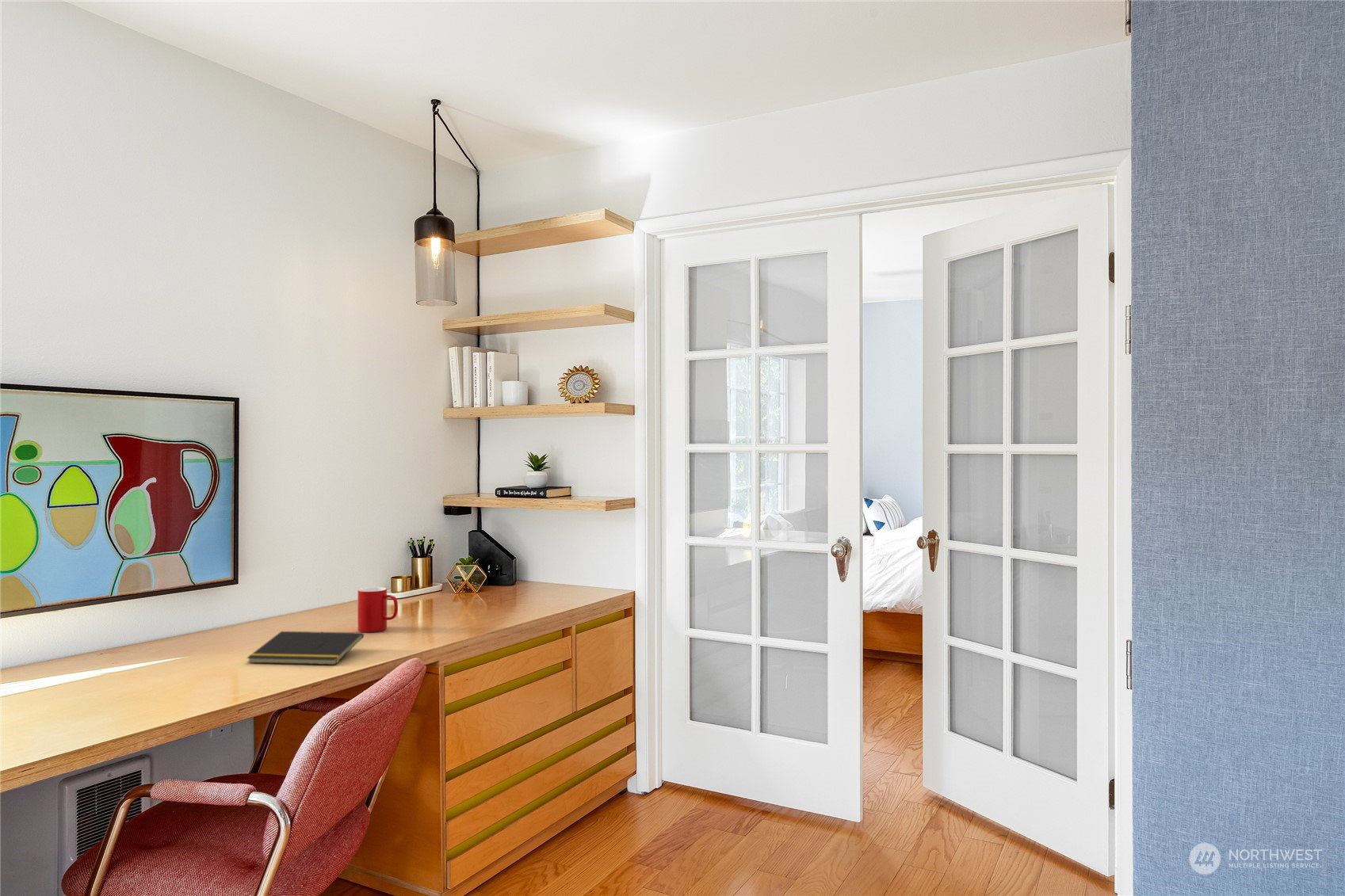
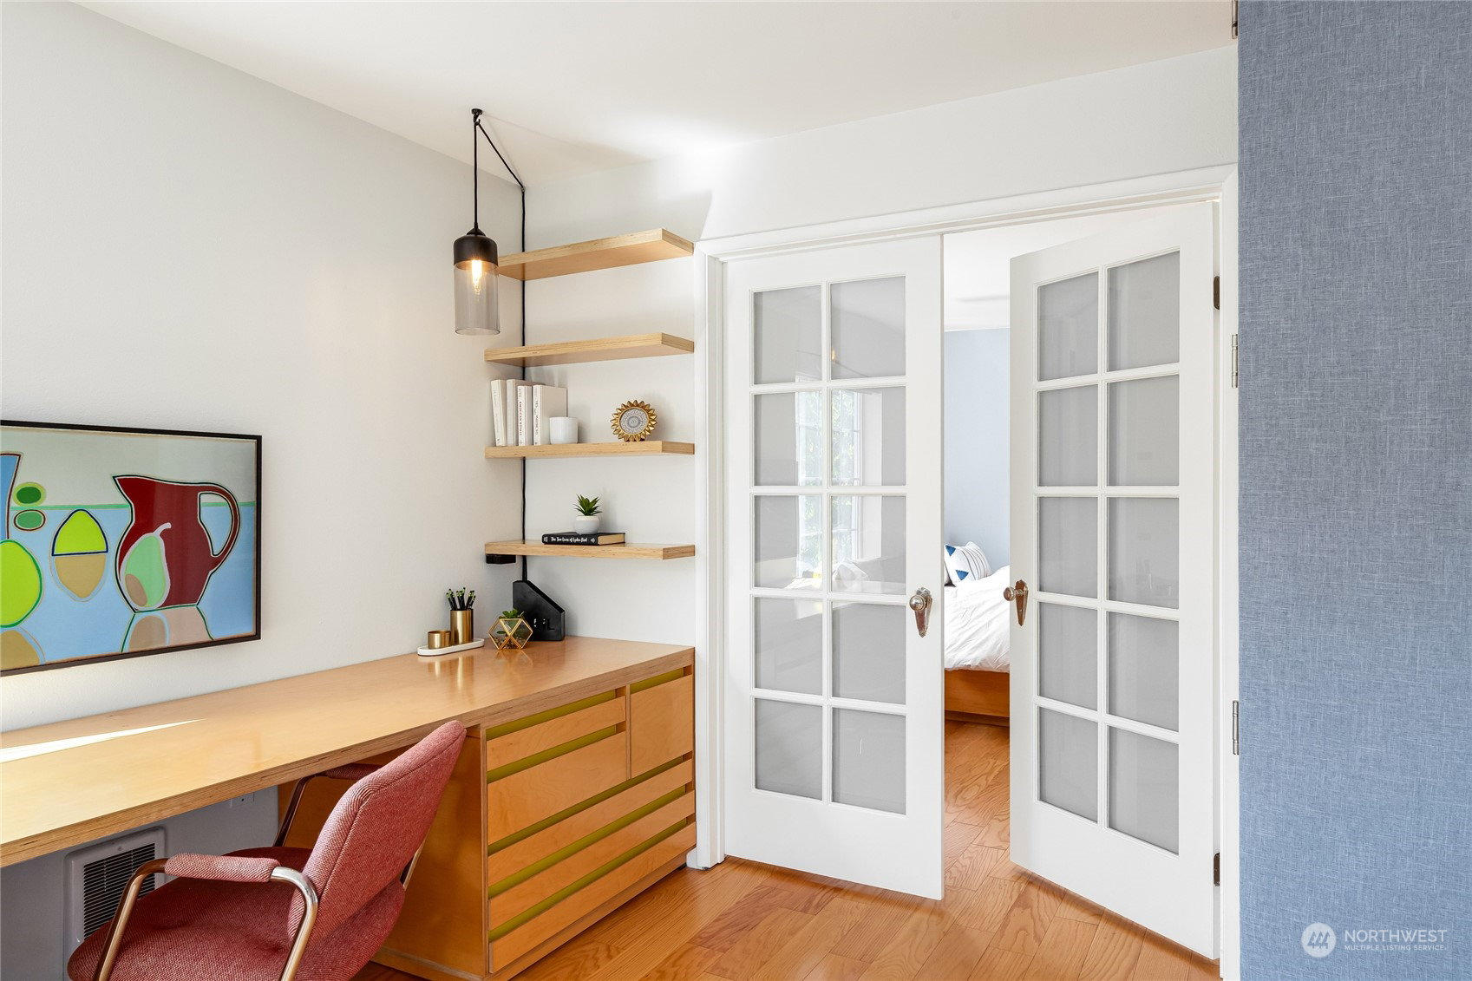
- notepad (307, 646)
- cup (376, 609)
